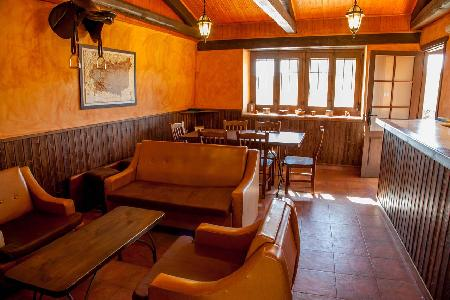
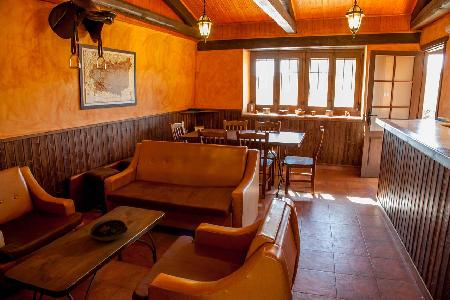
+ ashtray (109, 228)
